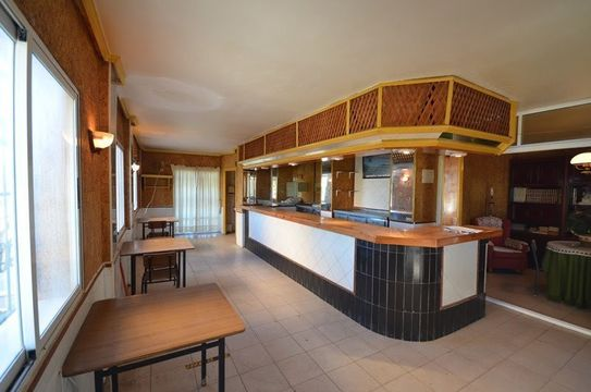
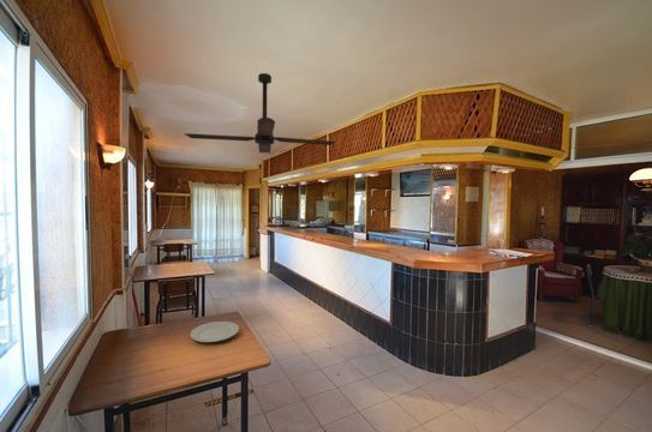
+ ceiling fan (264, 110)
+ chinaware (215, 332)
